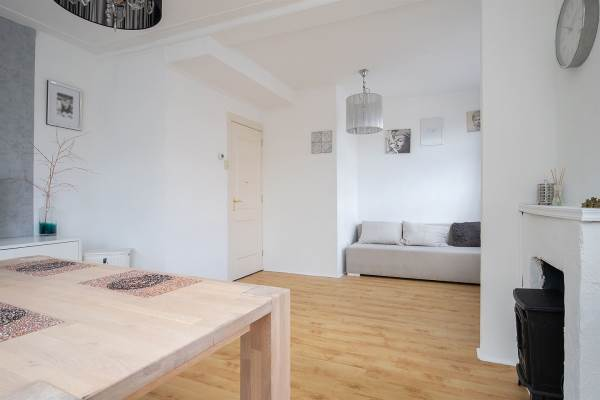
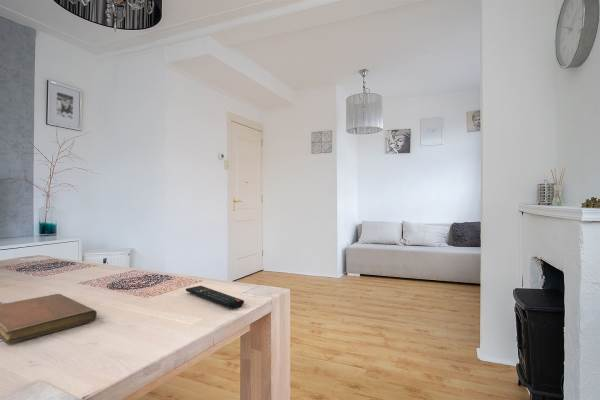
+ notebook (38, 313)
+ remote control (213, 296)
